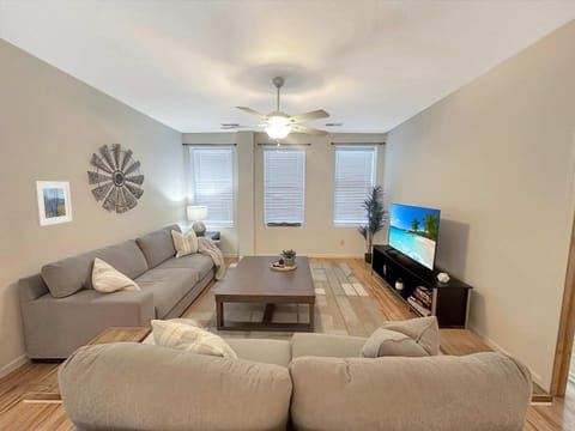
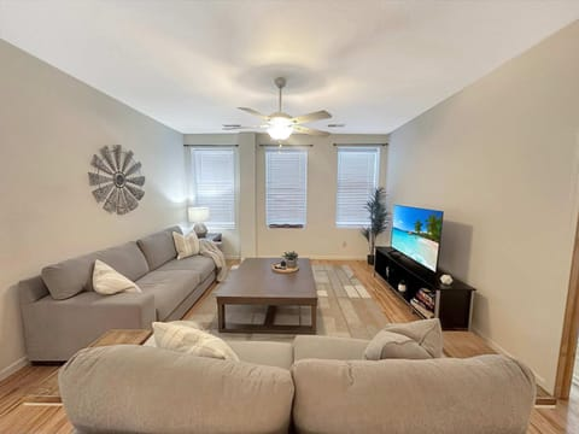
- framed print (54, 202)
